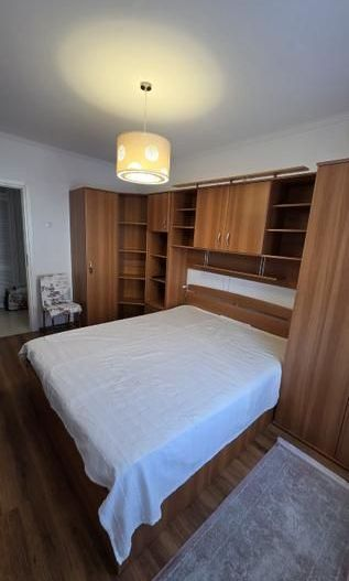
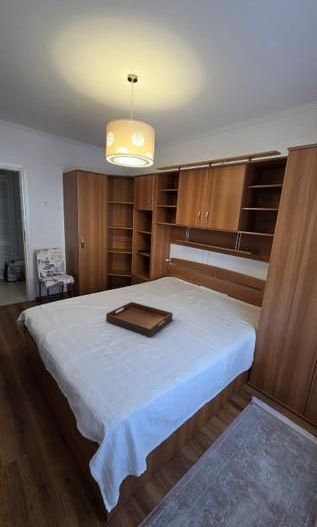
+ serving tray (139, 316)
